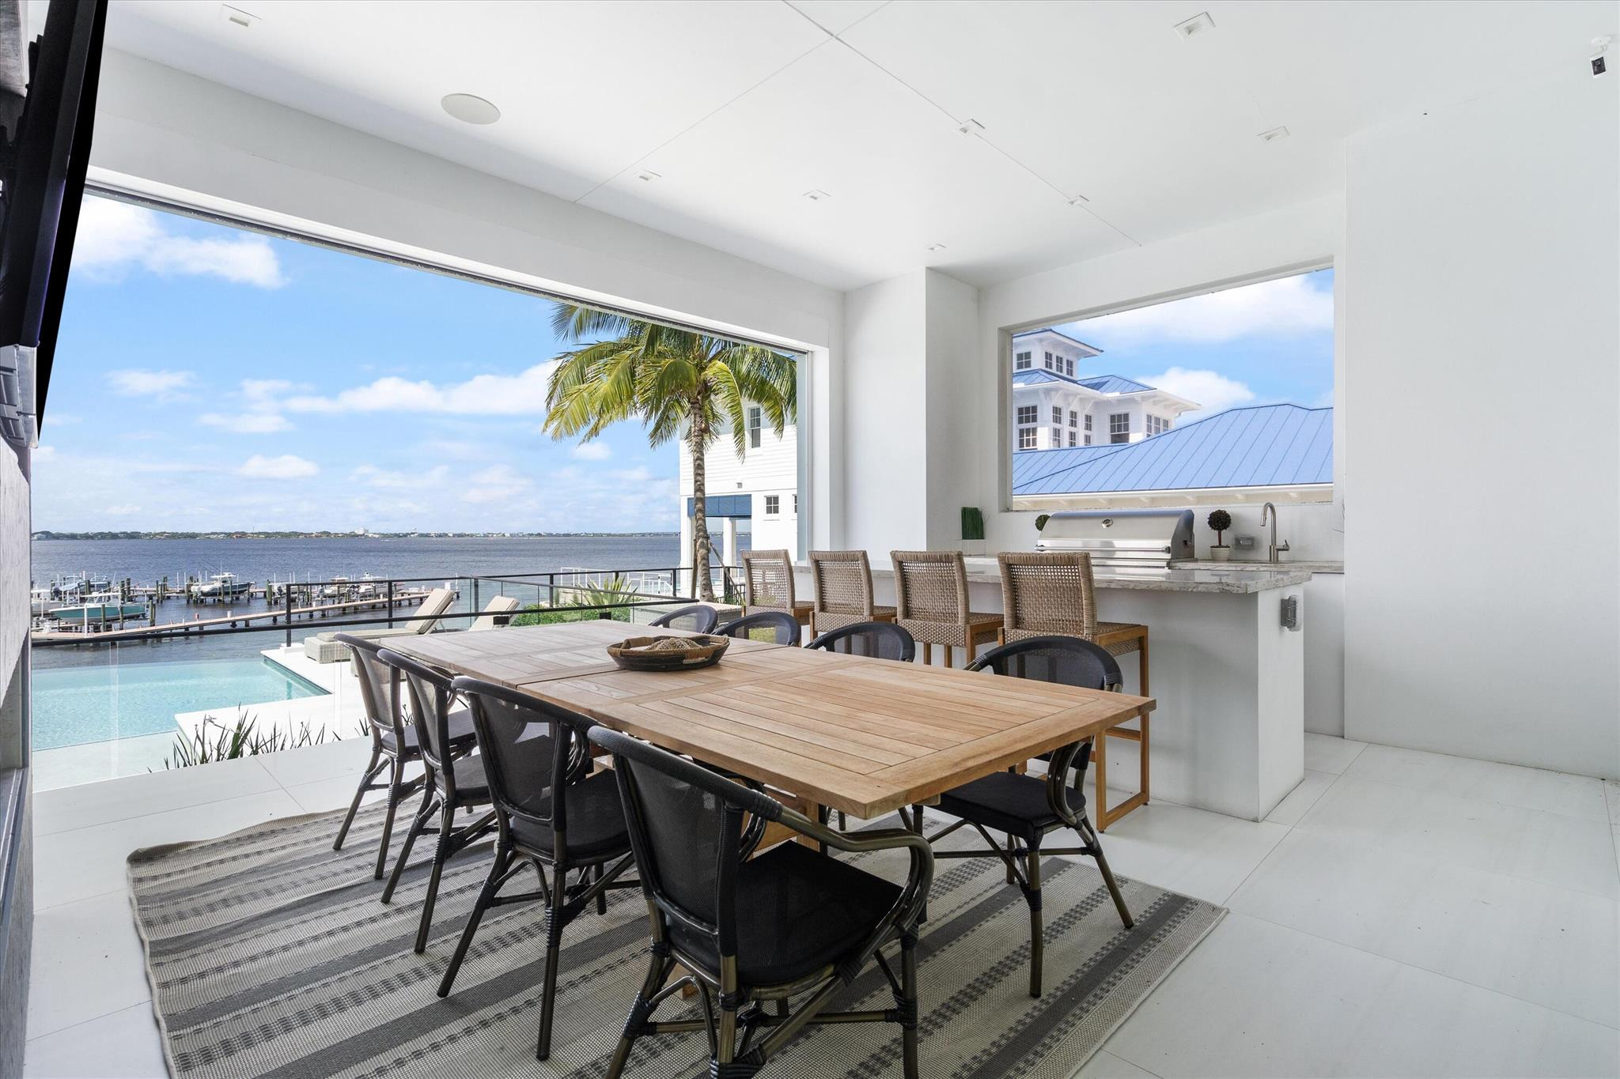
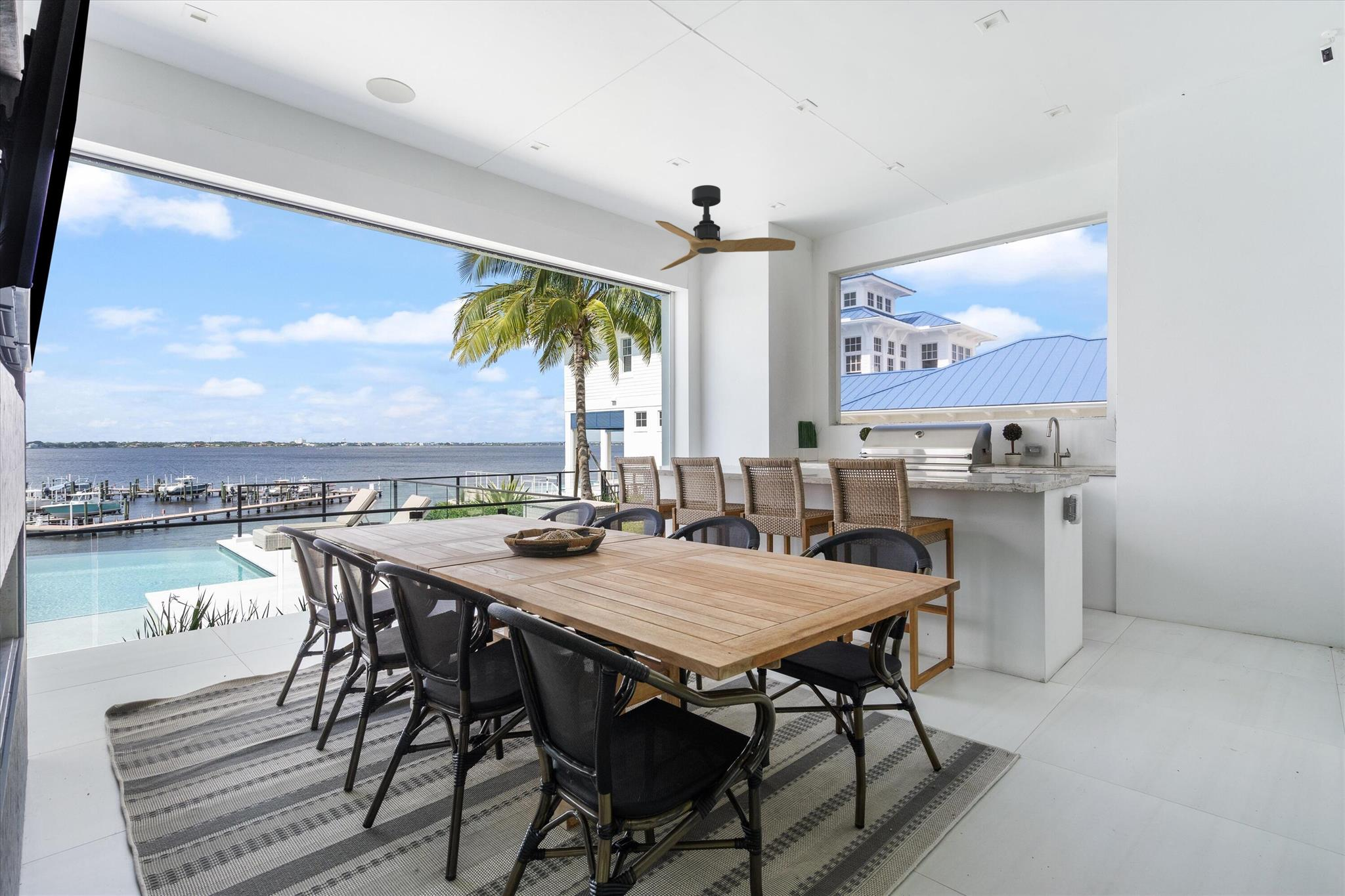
+ ceiling fan (718, 226)
